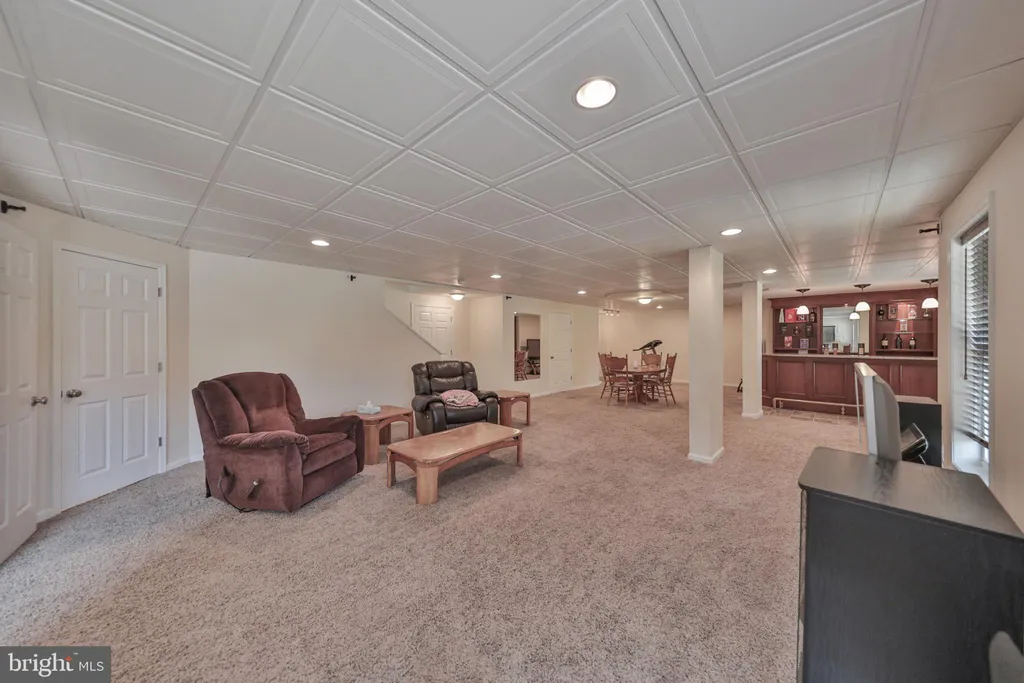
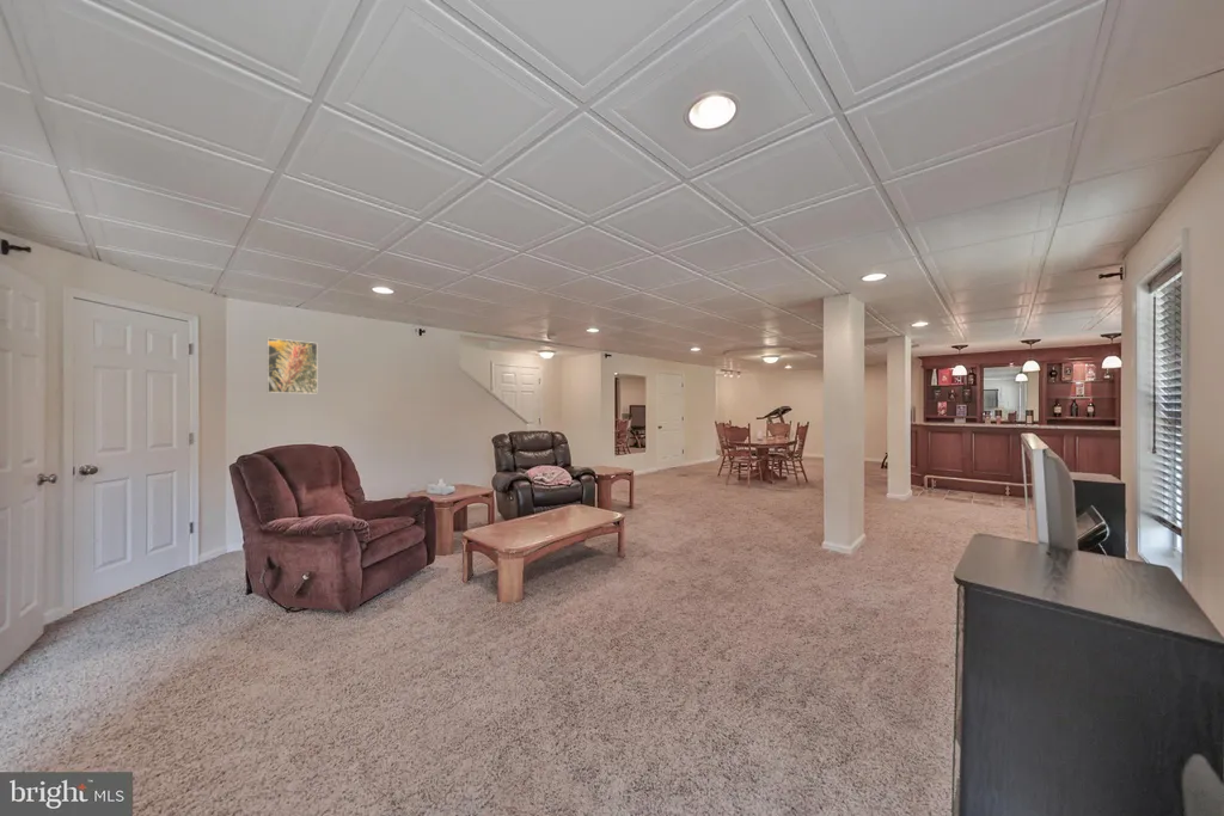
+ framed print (293, 367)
